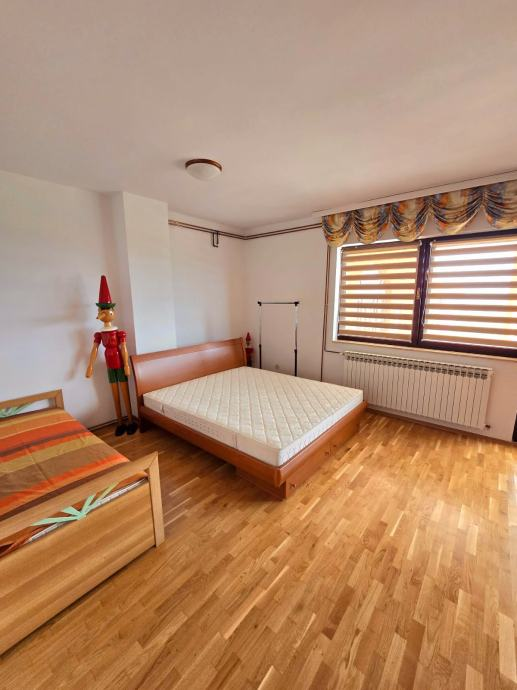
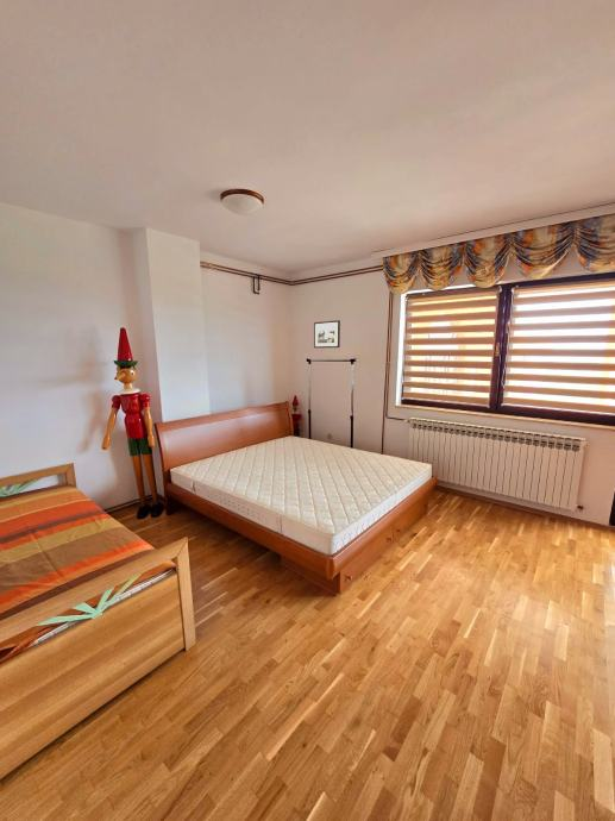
+ picture frame (326, 334)
